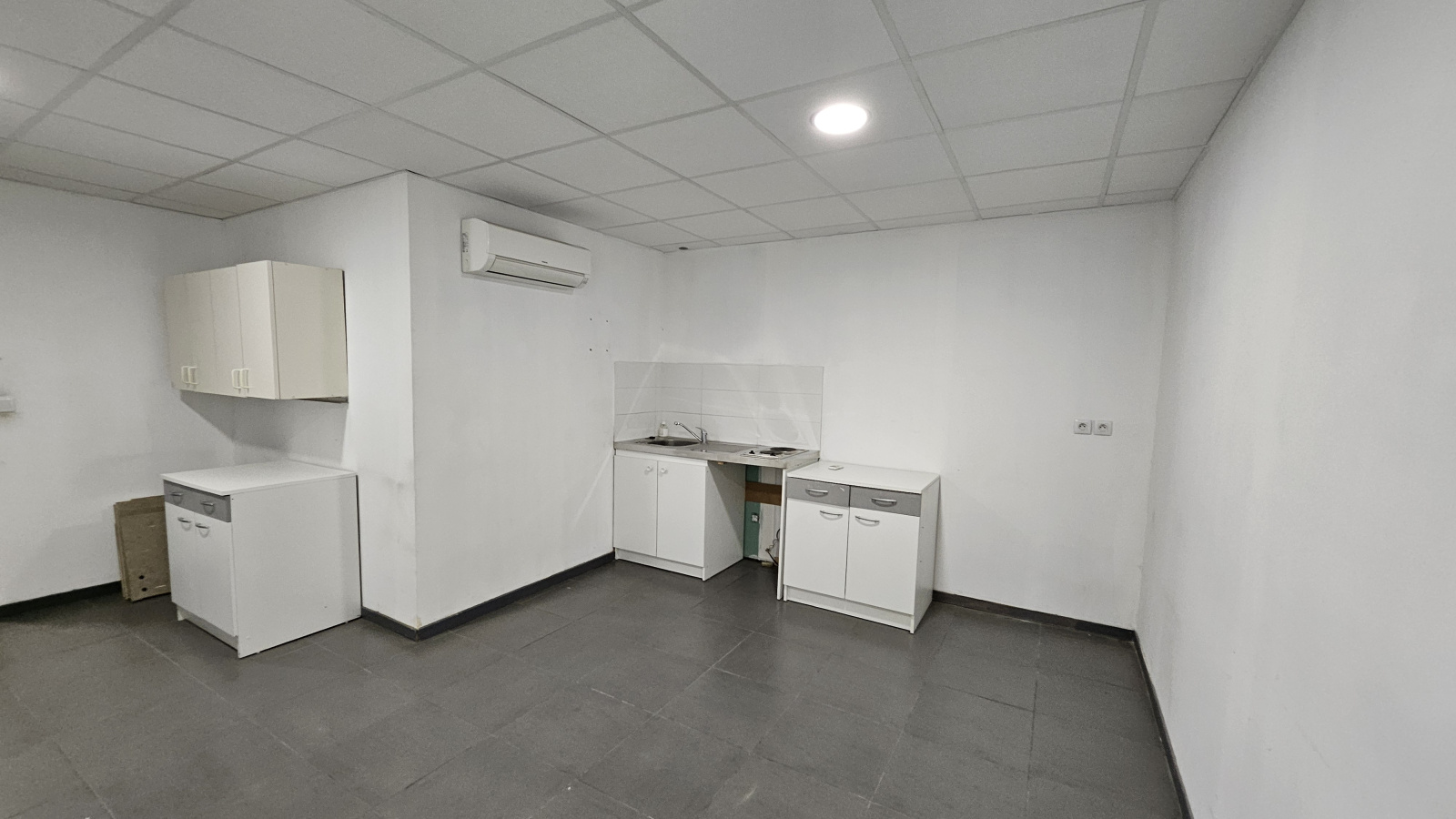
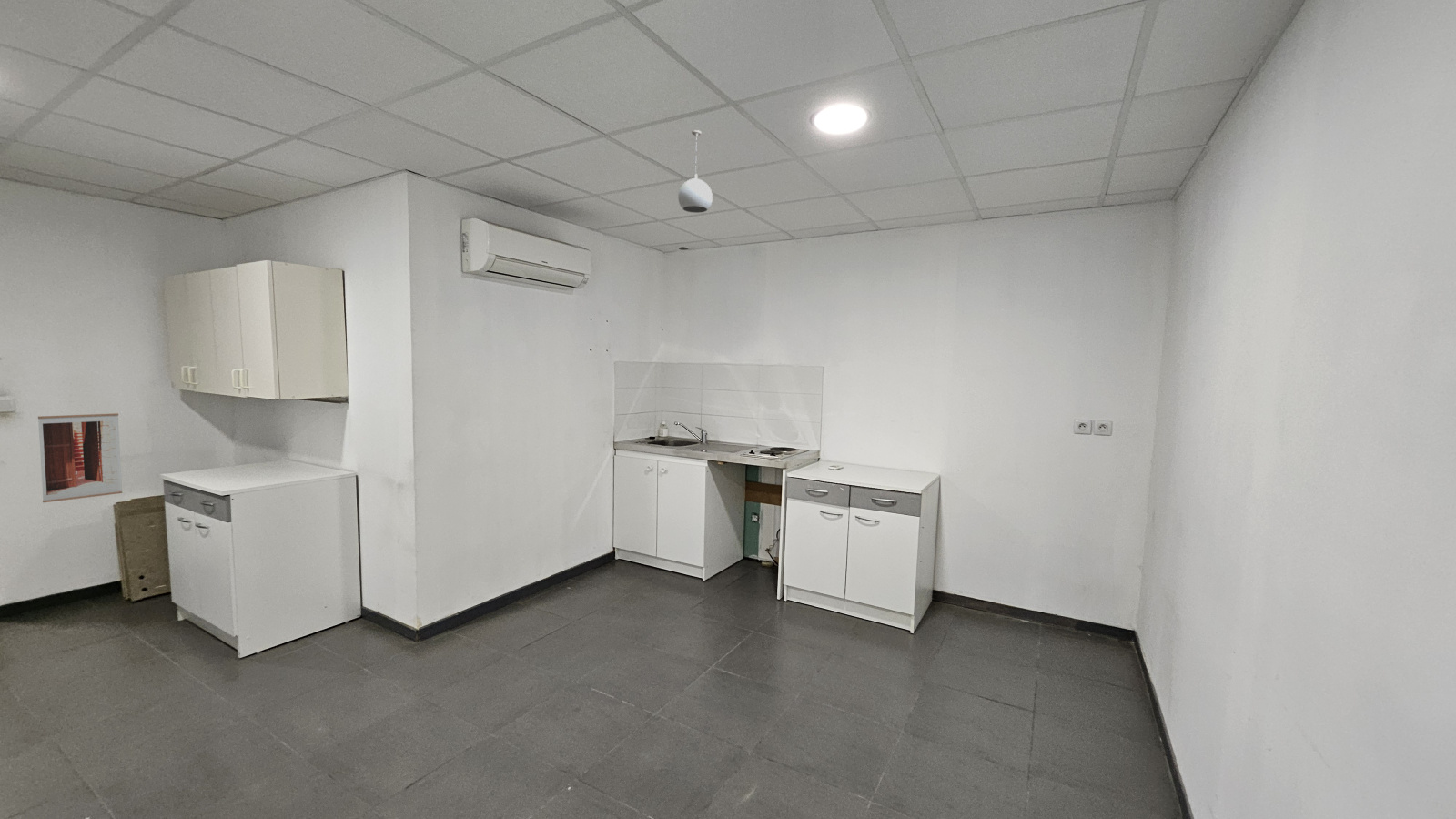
+ wall art (82, 456)
+ pendant light (695, 170)
